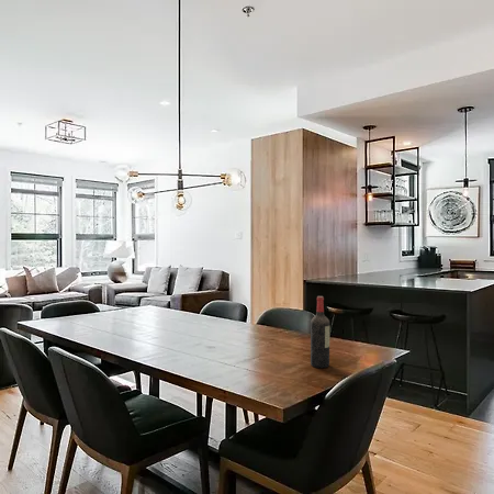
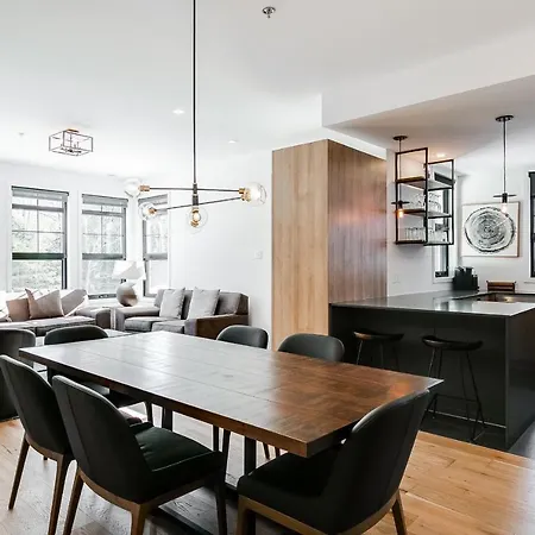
- wine bottle (319, 330)
